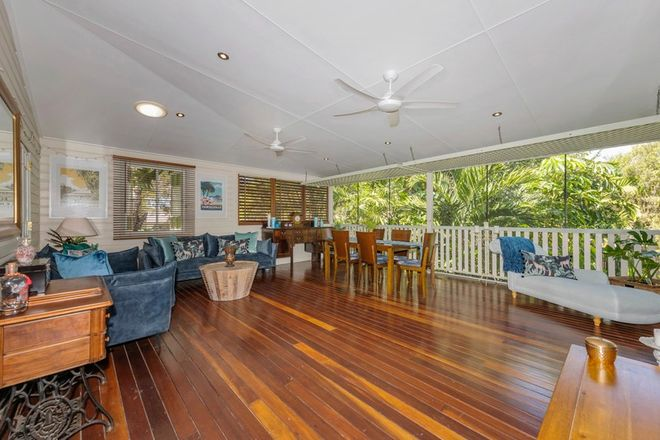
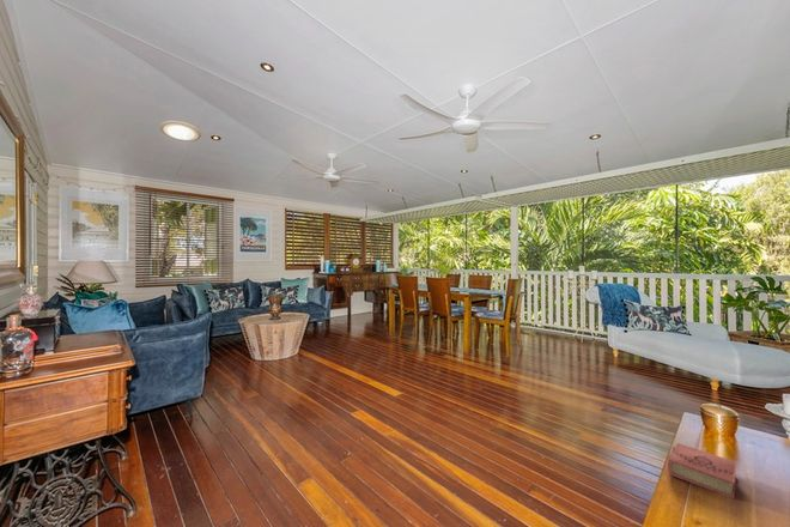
+ book (700, 467)
